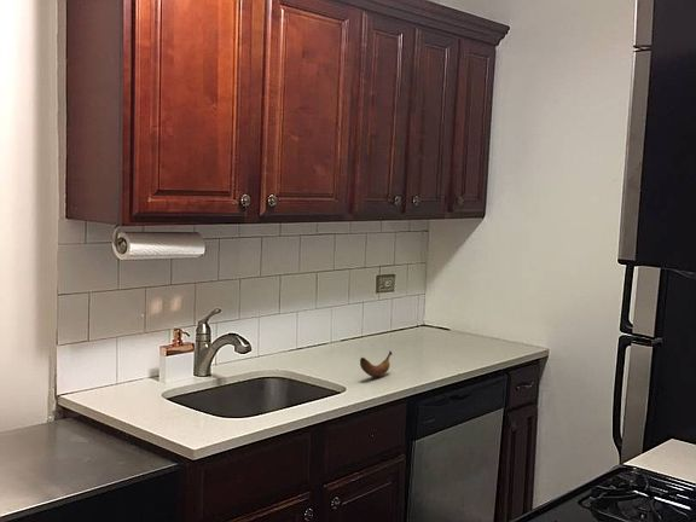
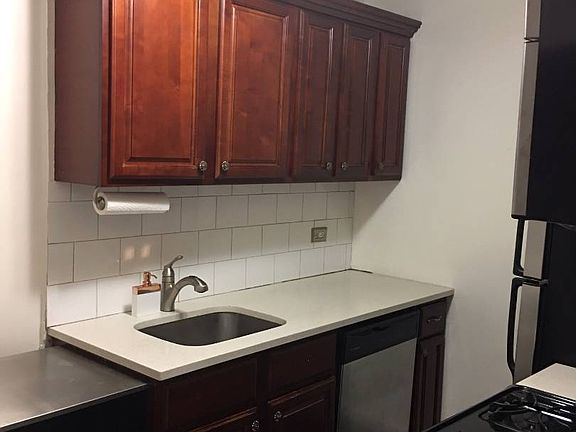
- banana (377, 365)
